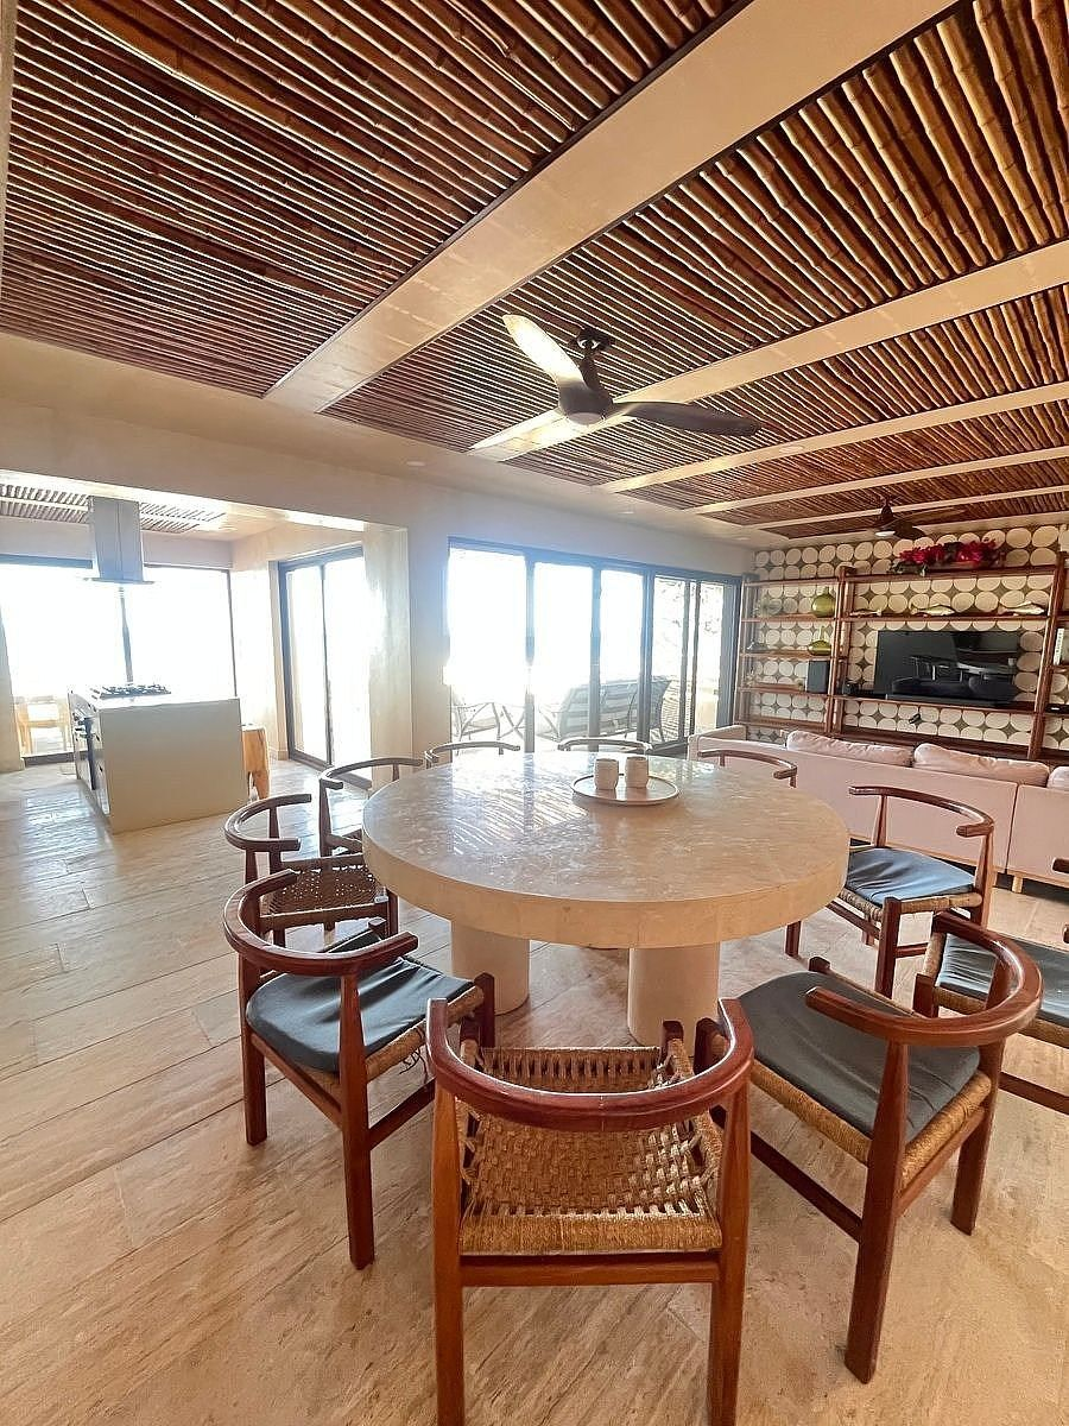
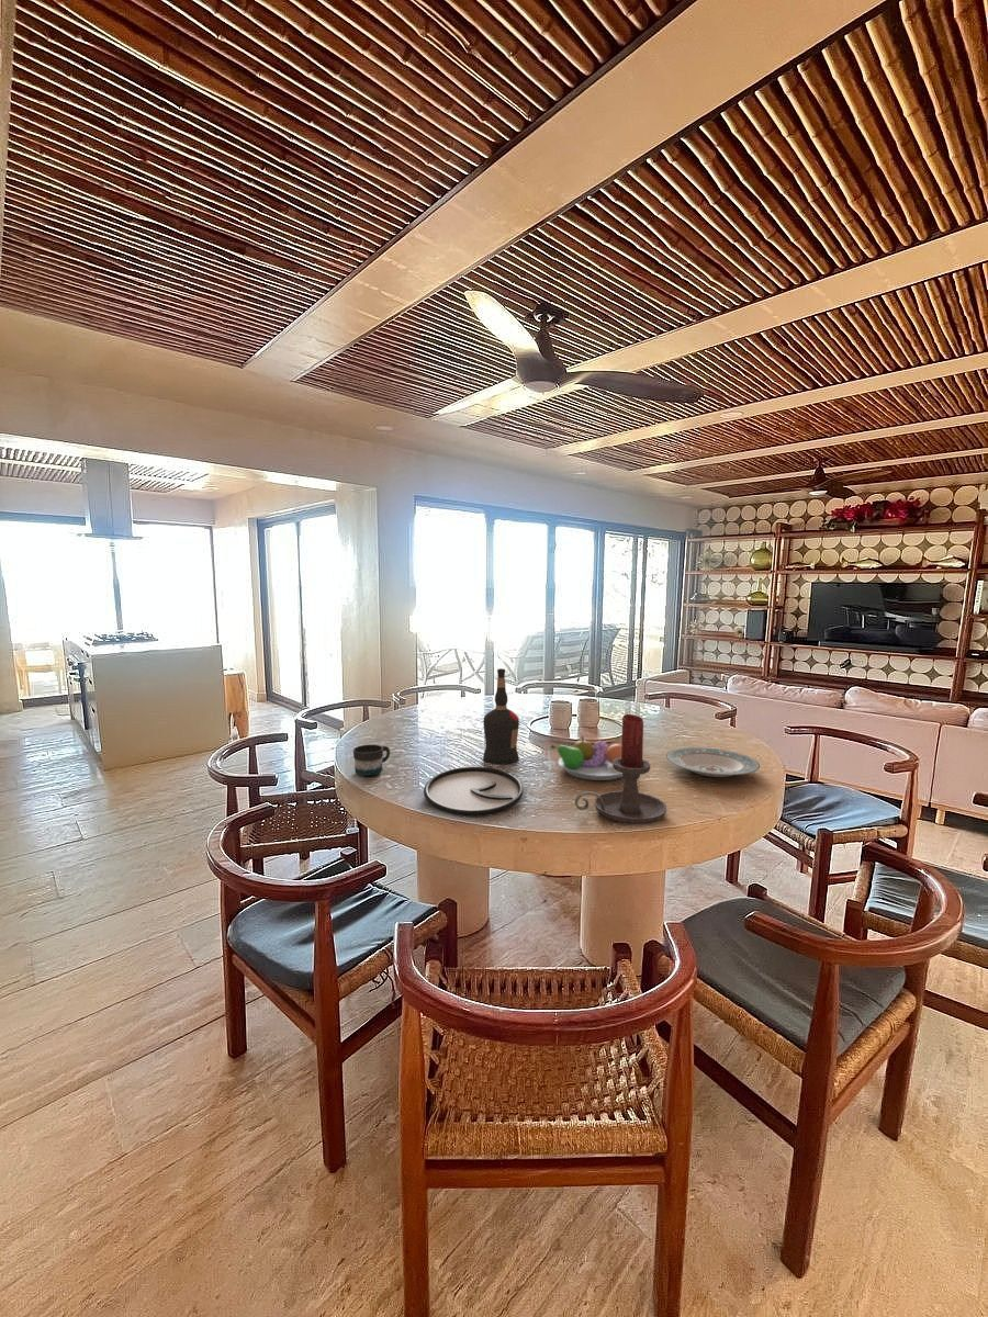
+ plate (473, 789)
+ fruit bowl (592, 755)
+ candle holder (620, 764)
+ liquor bottle (501, 713)
+ plate (710, 765)
+ mug (370, 759)
